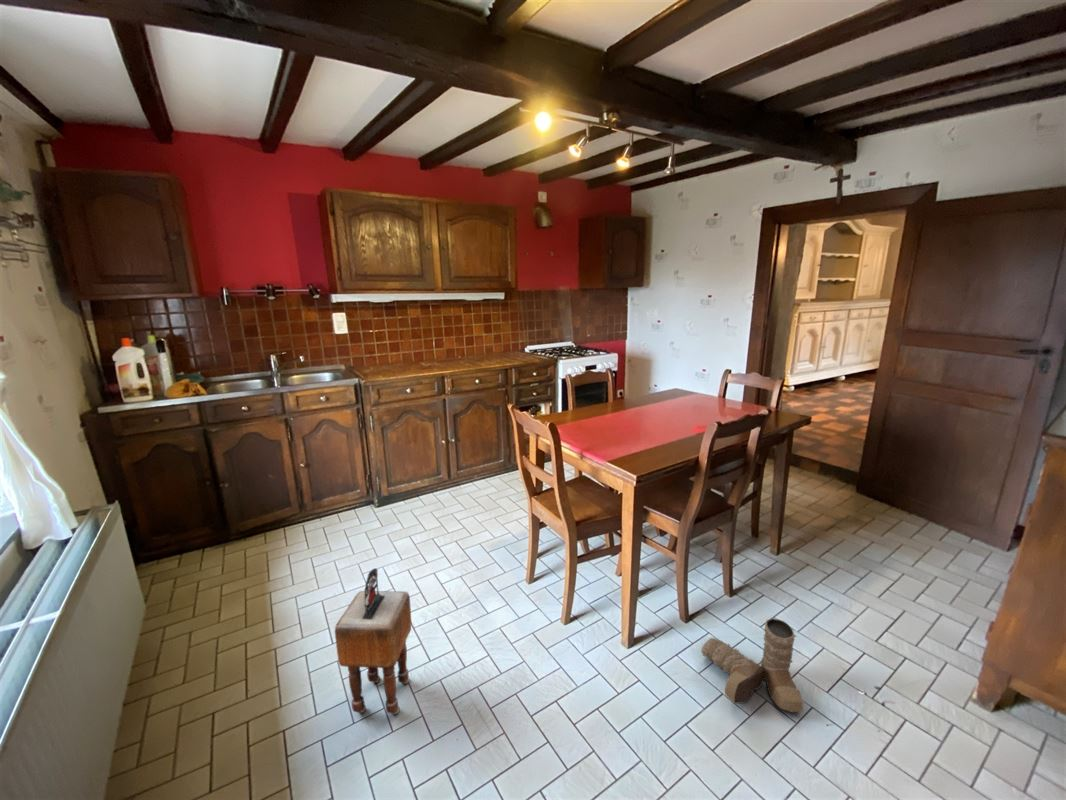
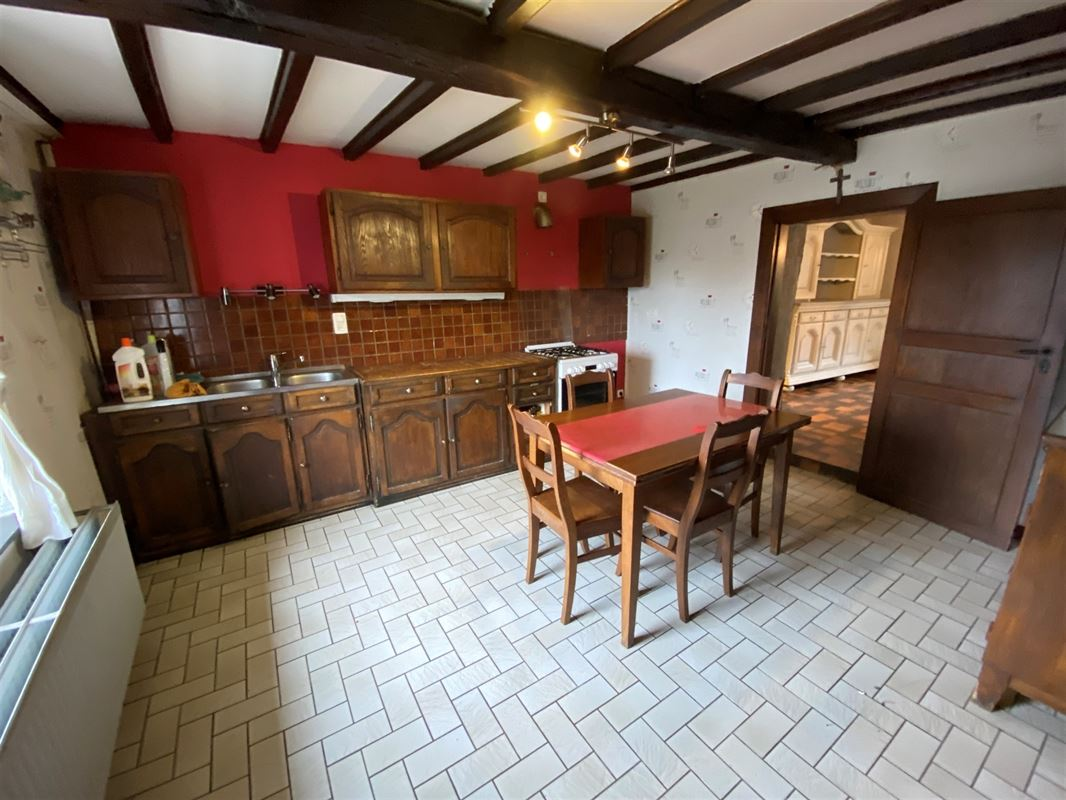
- boots (752, 660)
- stool (376, 638)
